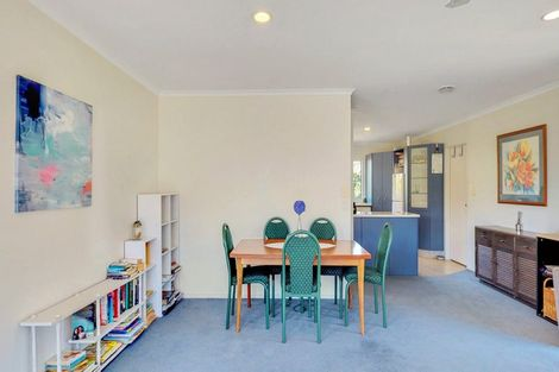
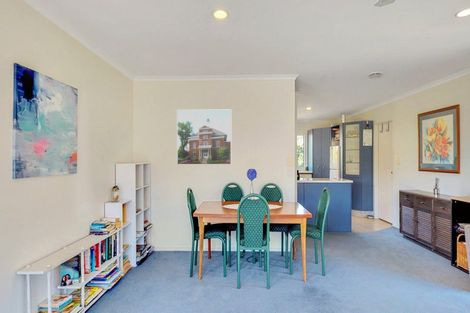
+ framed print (204, 137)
